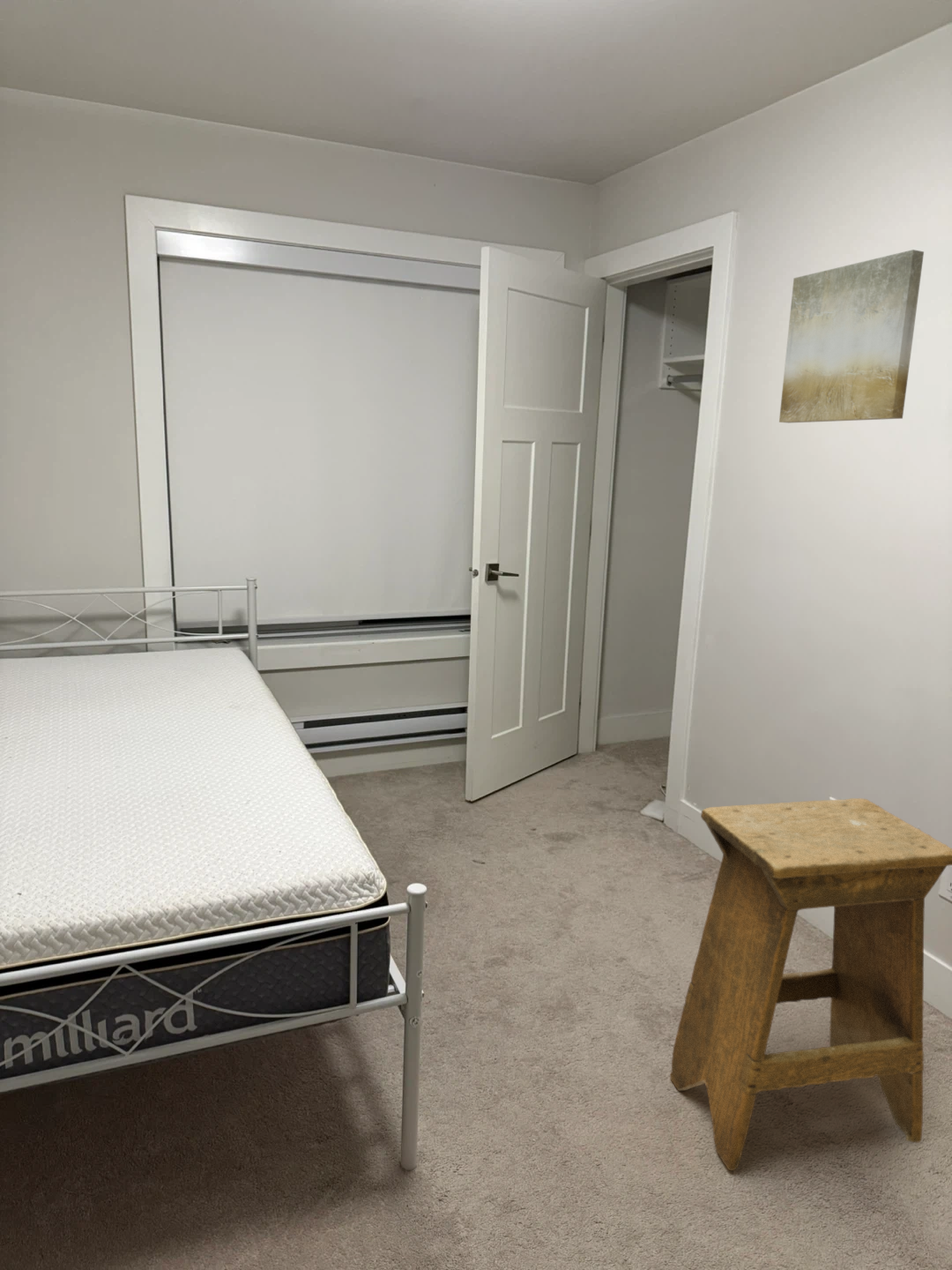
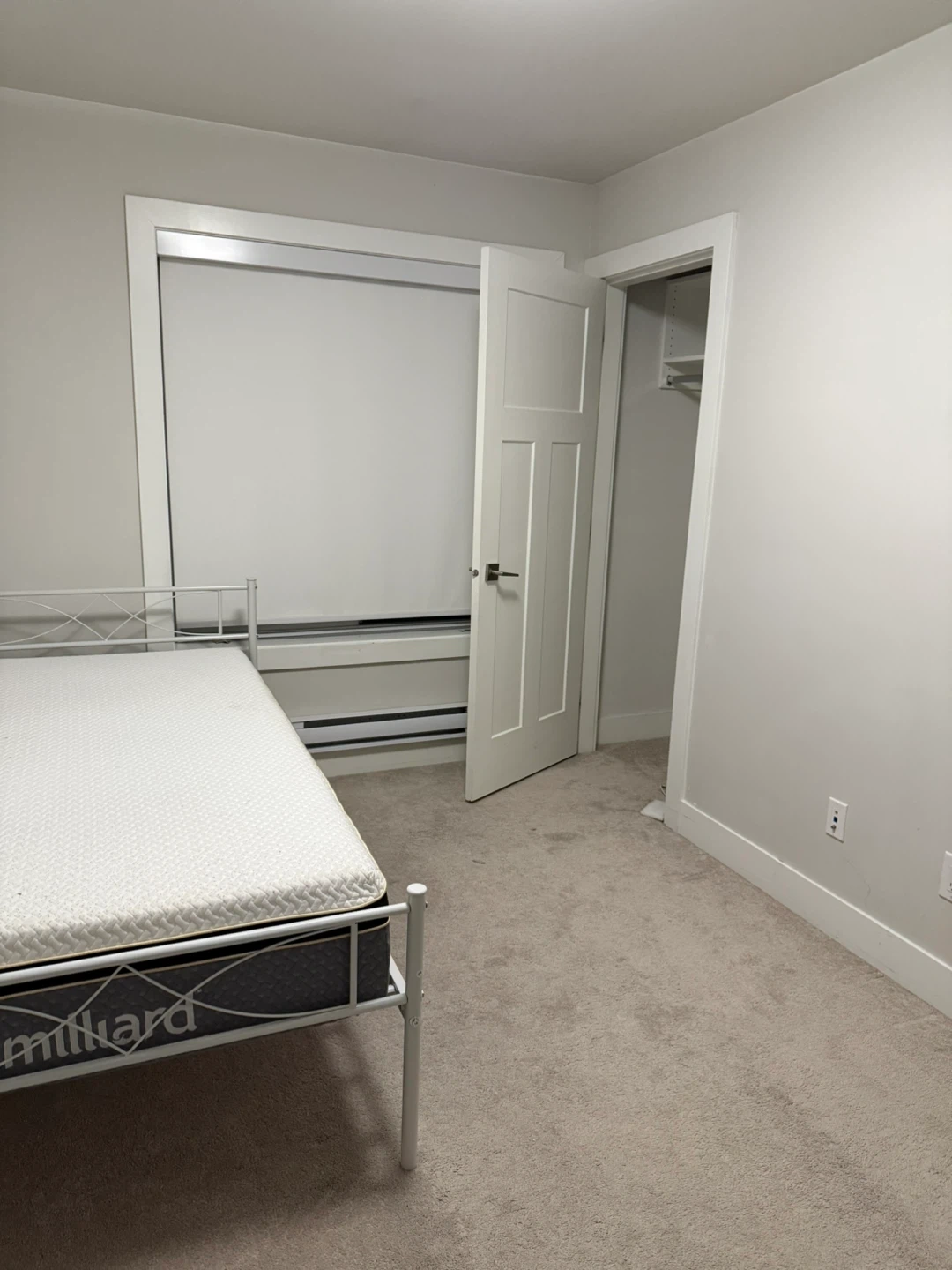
- wall art (844, 344)
- stool (804, 972)
